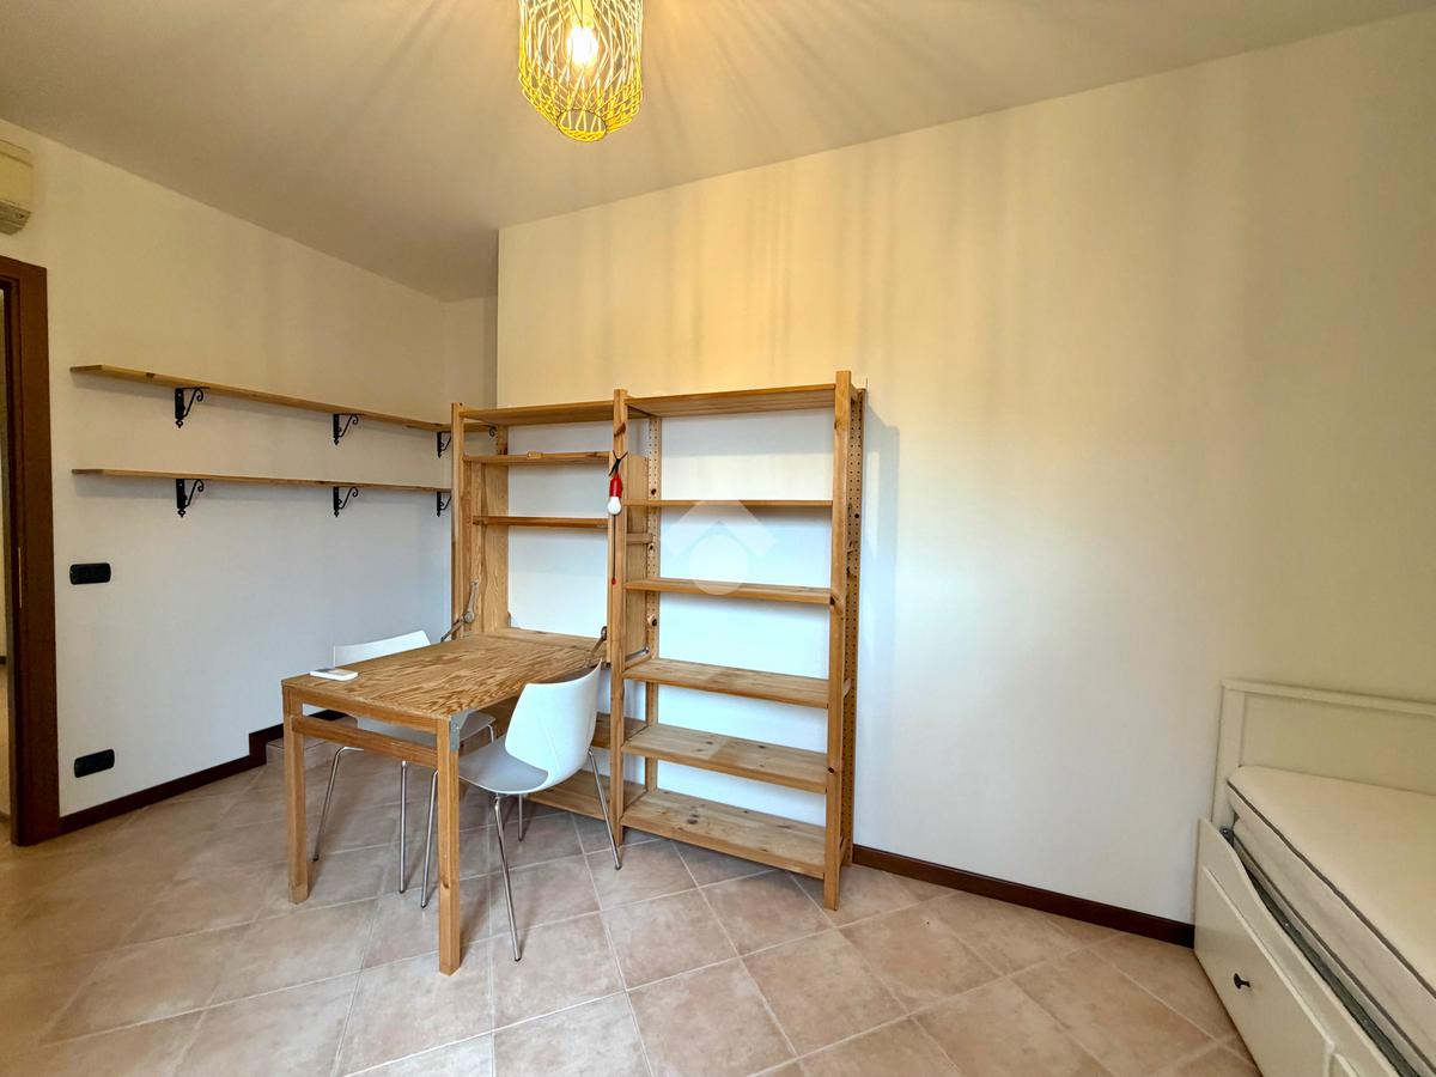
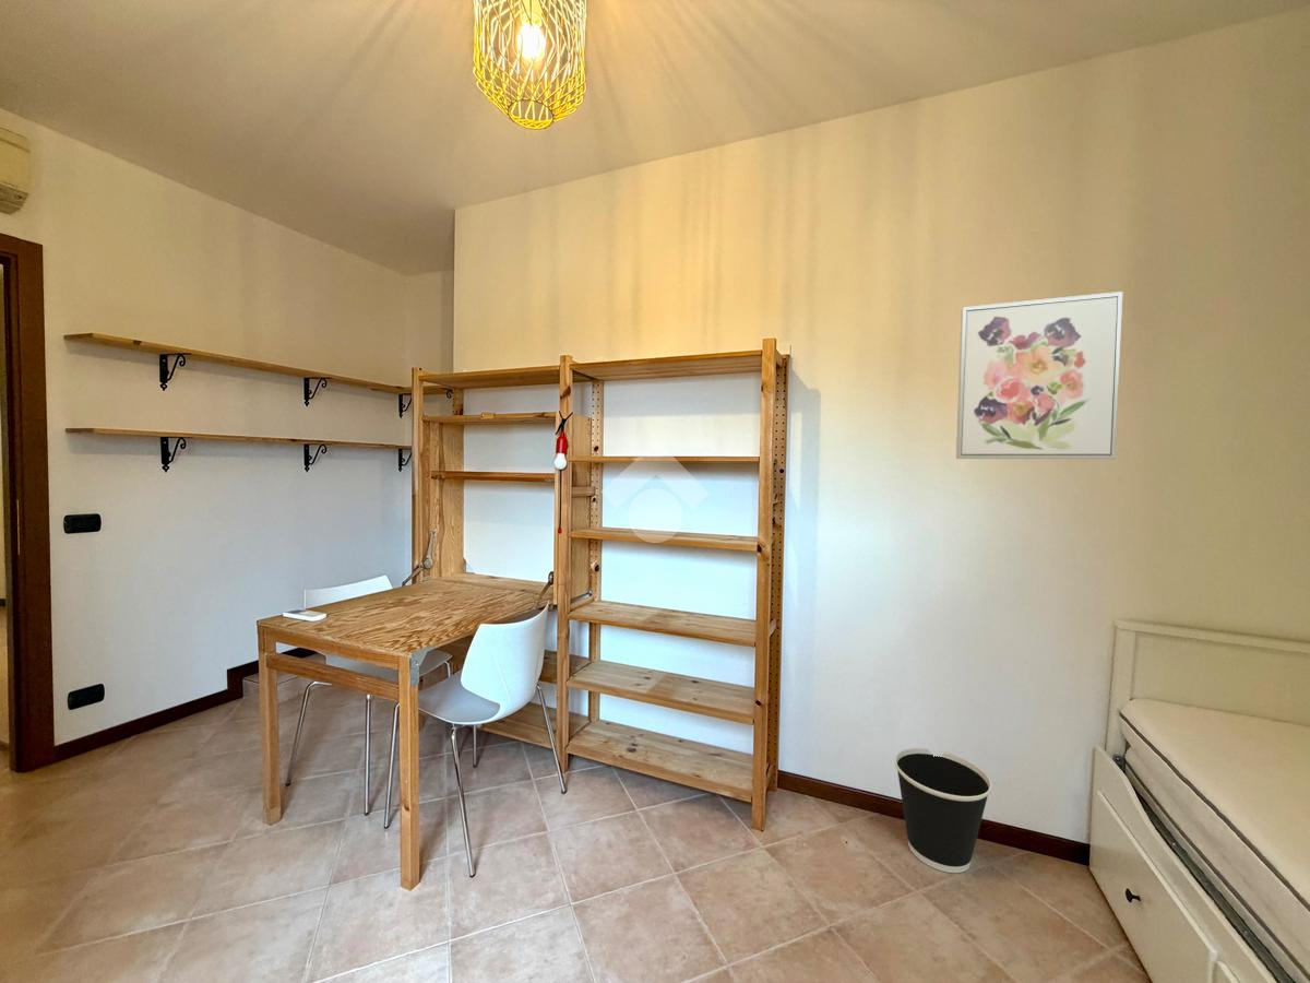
+ wastebasket (939, 810)
+ wall art (1034, 380)
